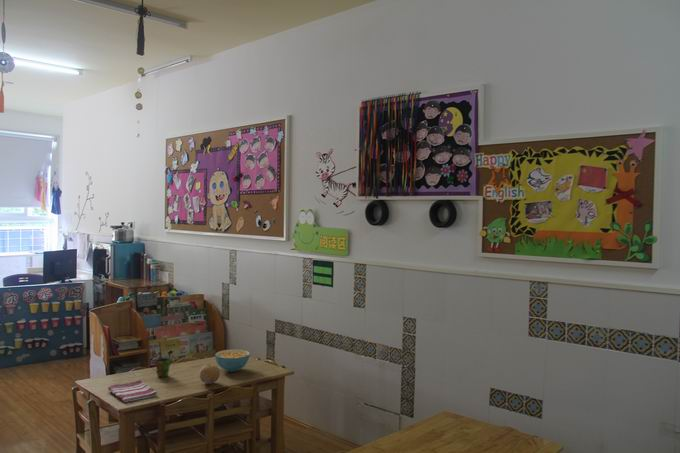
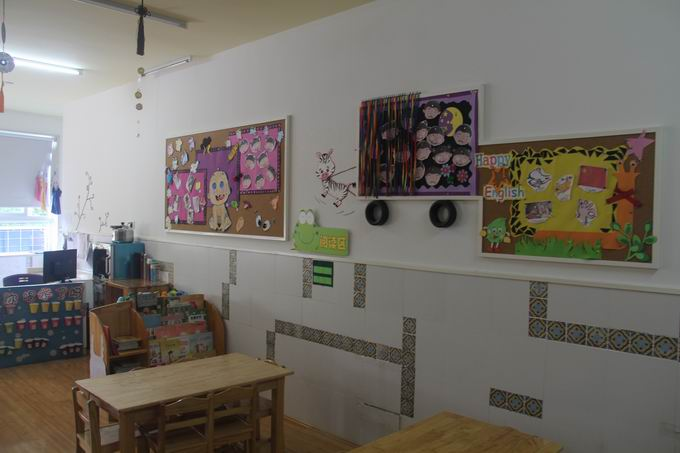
- cereal bowl (232, 361)
- dish towel (132, 390)
- cup (160, 368)
- fruit (209, 373)
